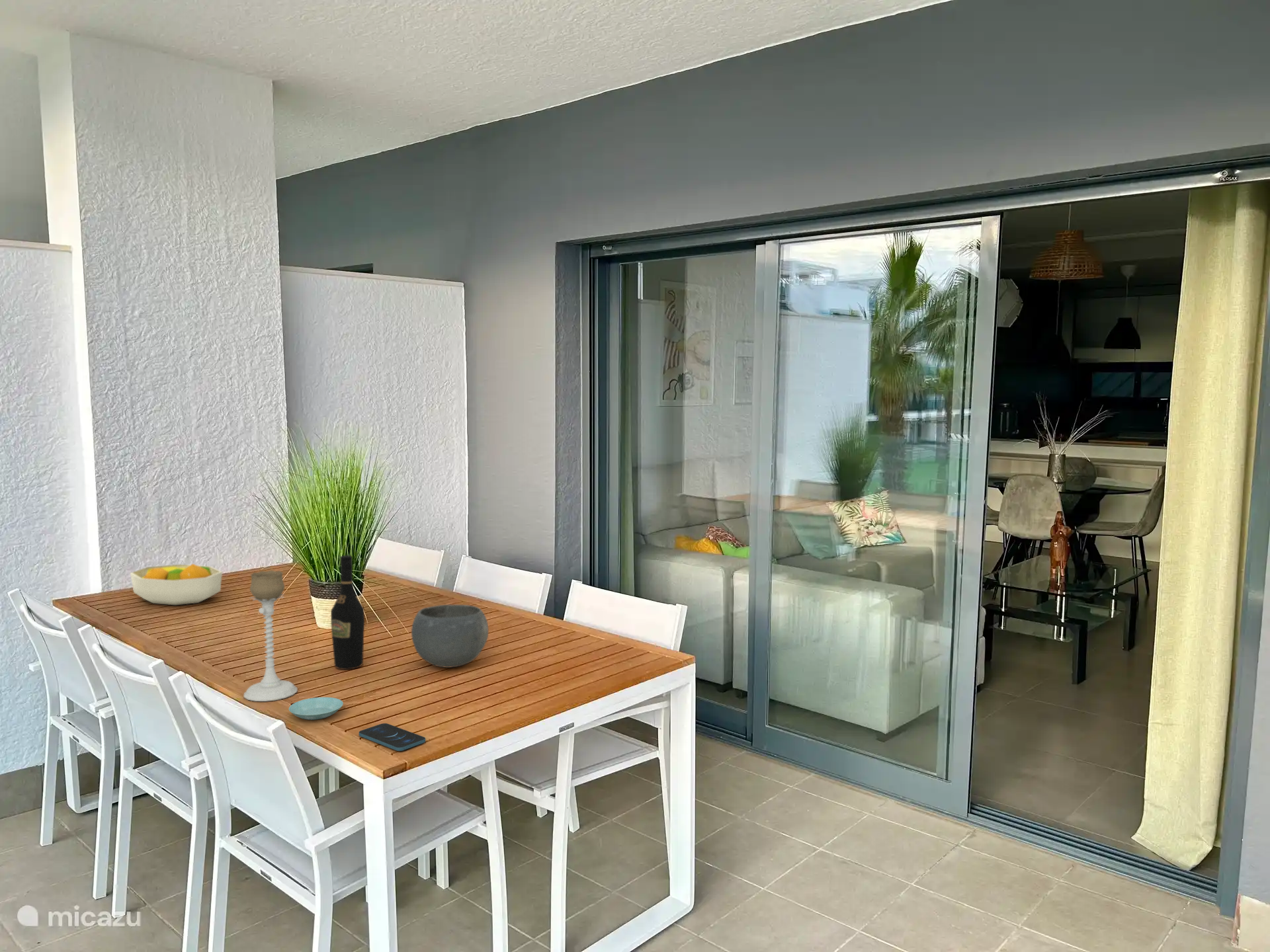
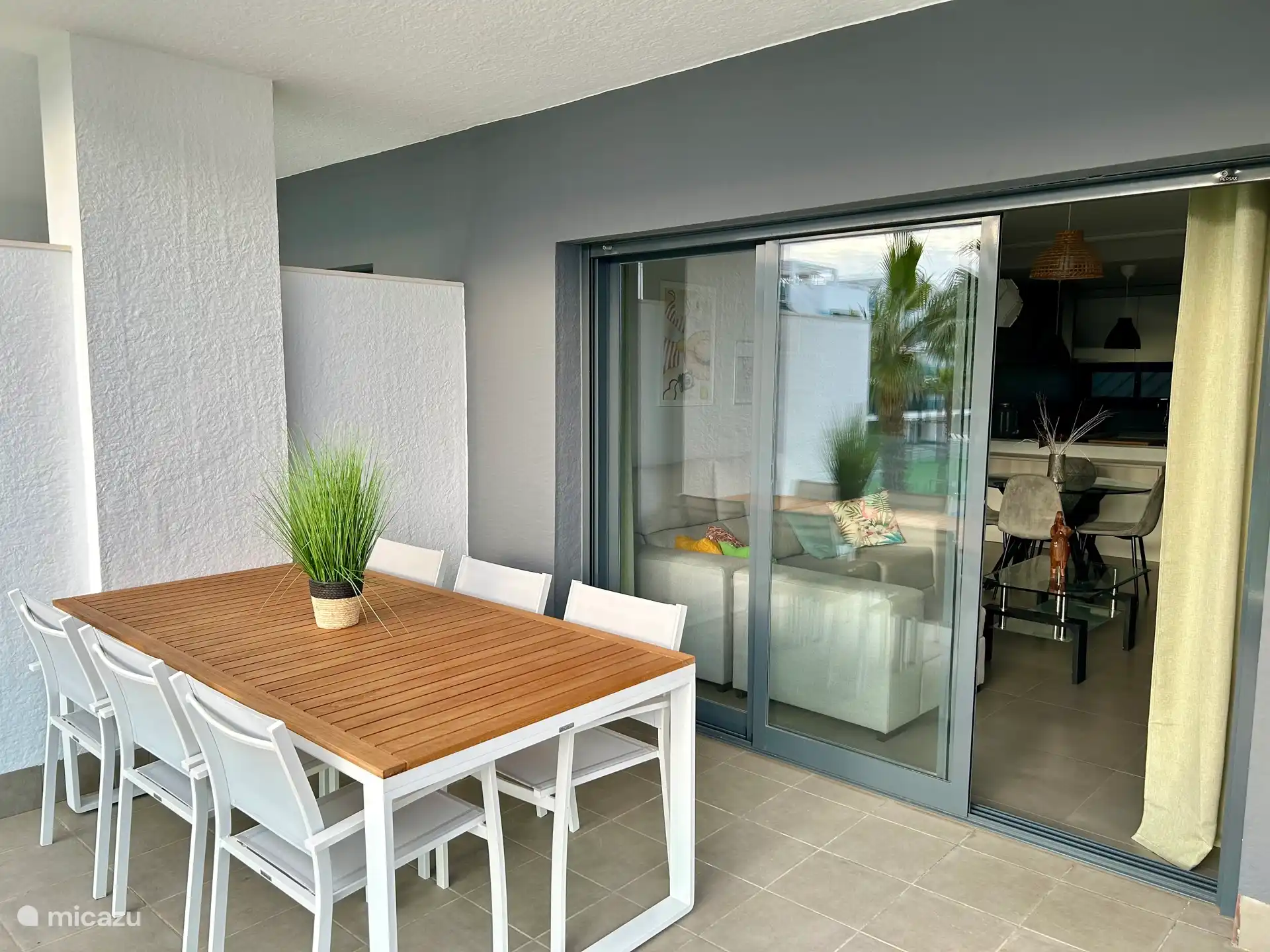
- candle holder (269, 633)
- fruit bowl (177, 579)
- bowl (450, 637)
- smartphone (392, 736)
- saucer (316, 710)
- wine bottle (347, 611)
